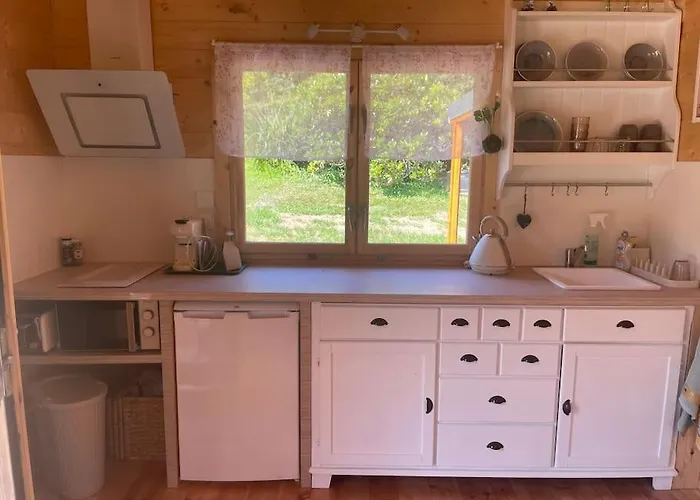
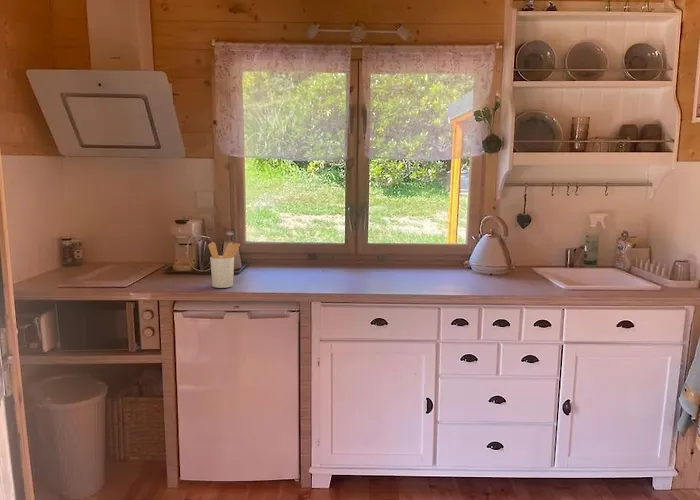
+ utensil holder (226, 263)
